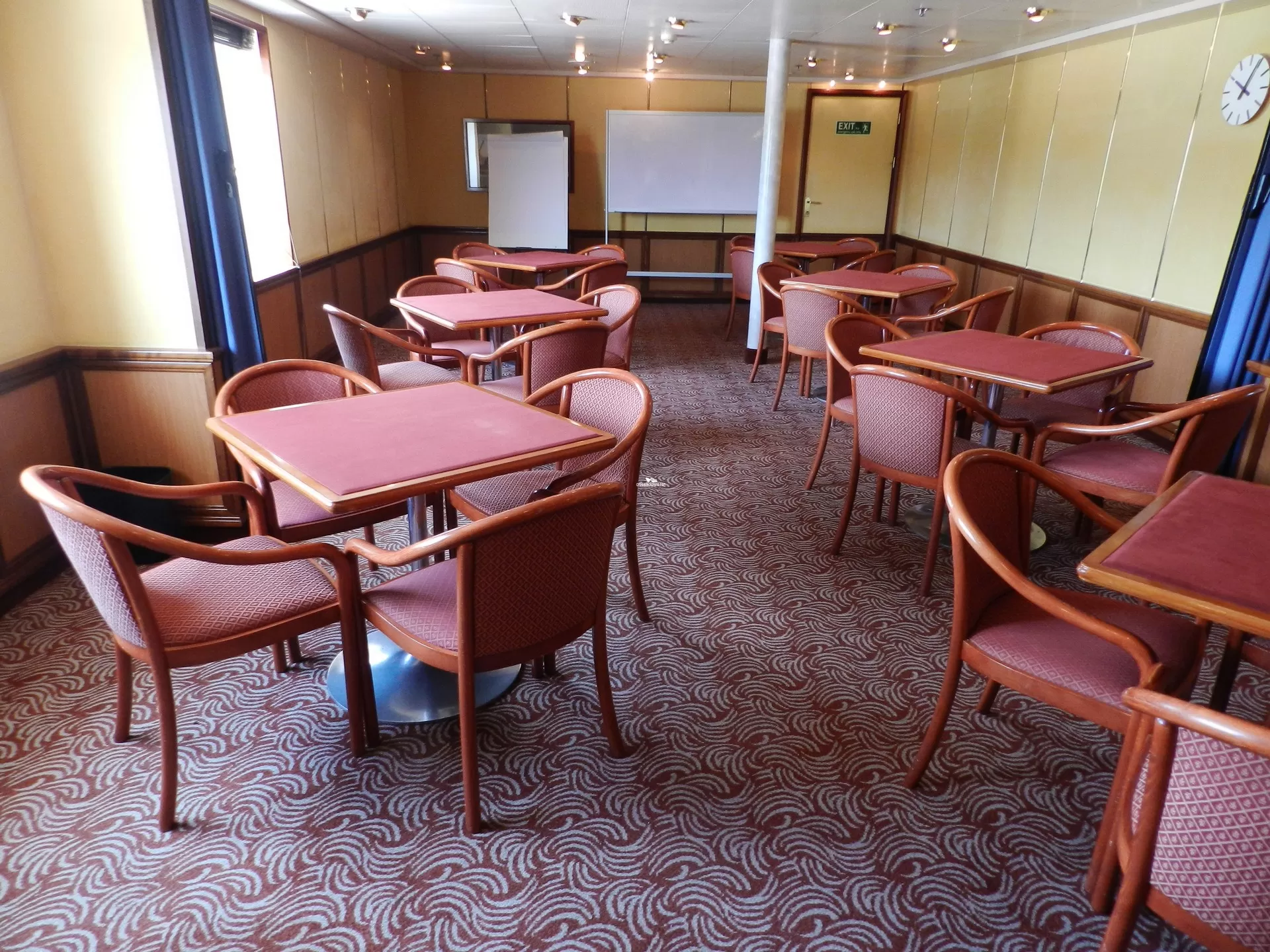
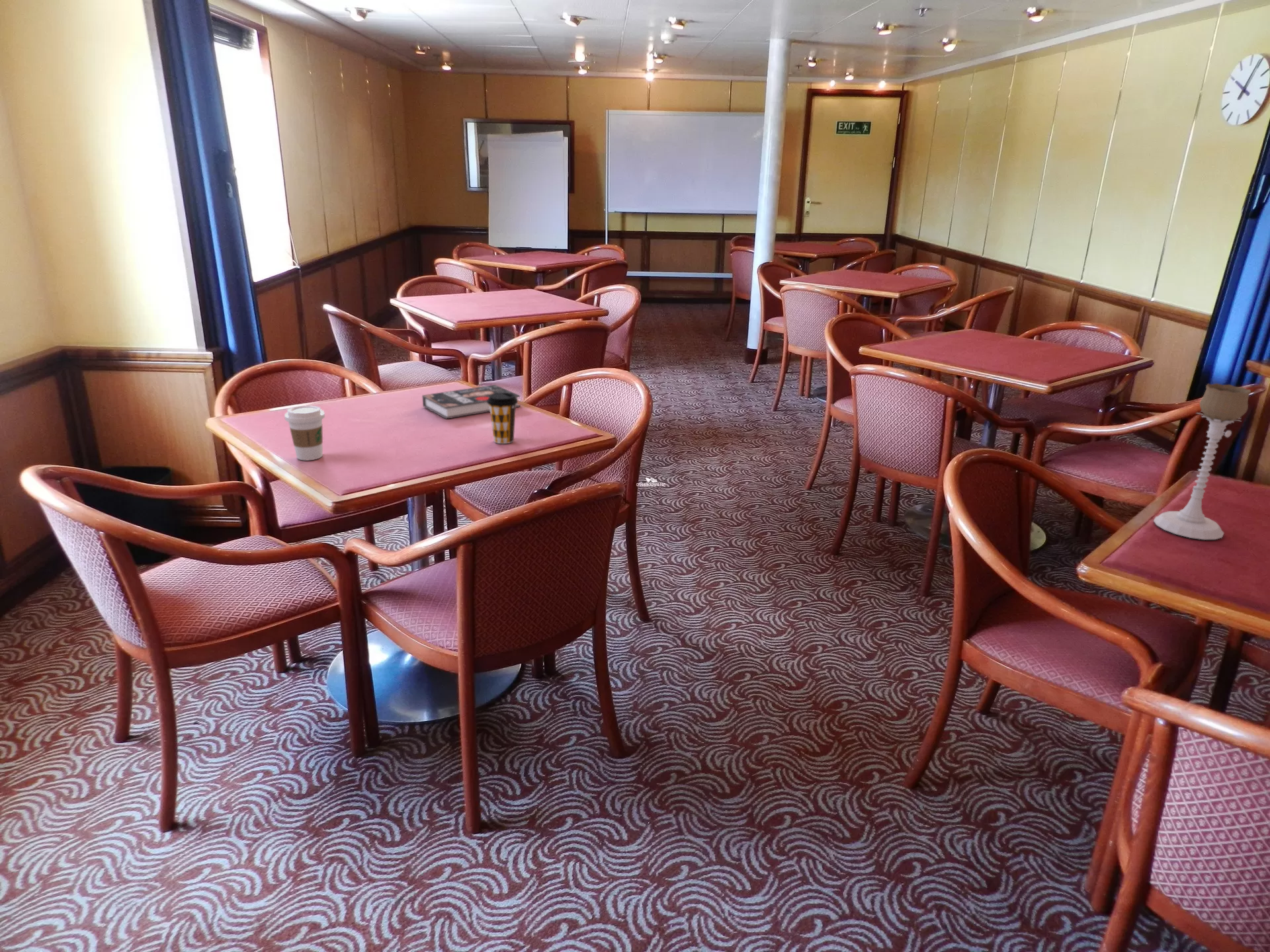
+ book (472, 401)
+ candle holder (1207, 459)
+ coffee cup (307, 432)
+ coffee cup (503, 418)
